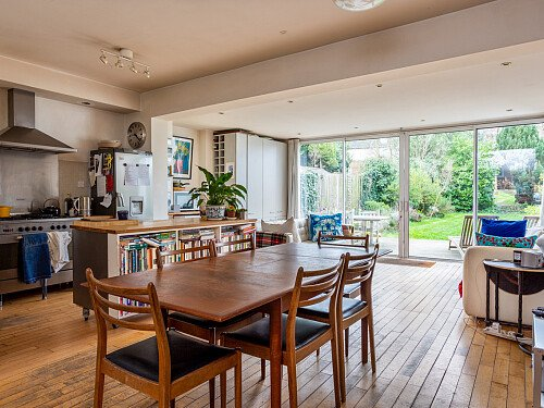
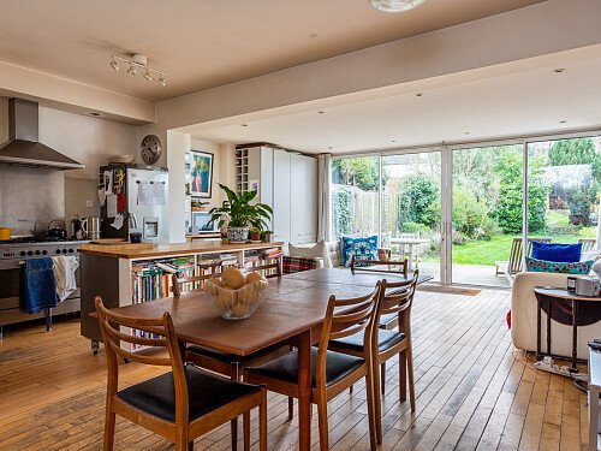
+ fruit basket (236, 291)
